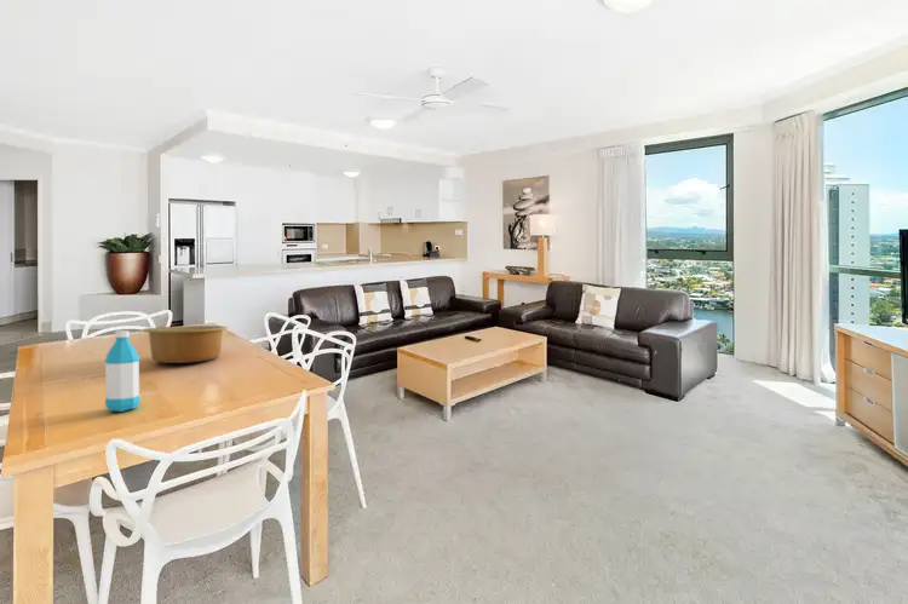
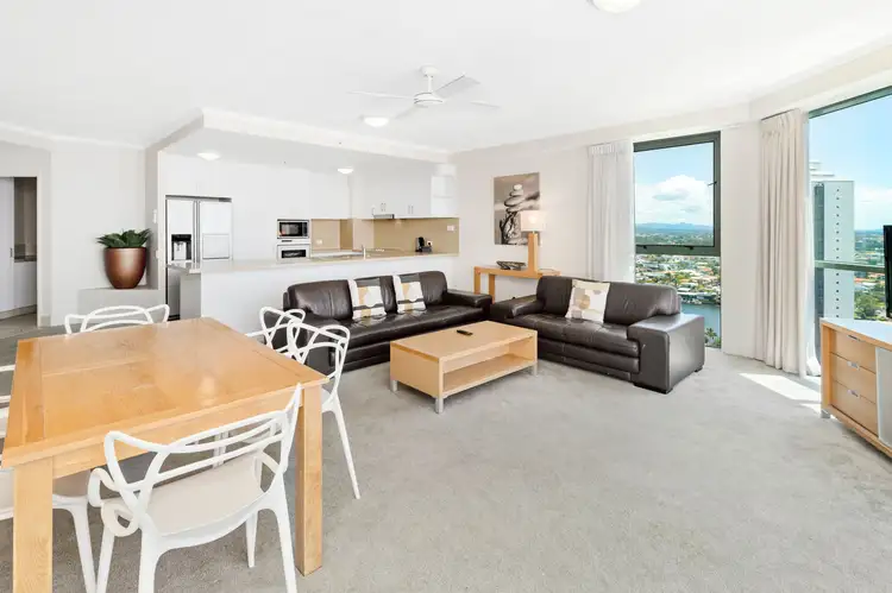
- bowl (186, 344)
- water bottle (122, 370)
